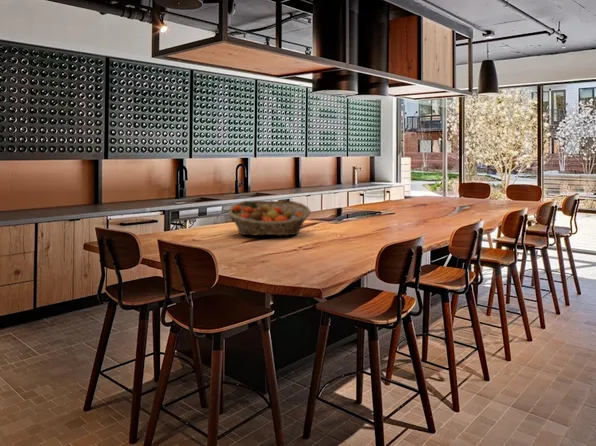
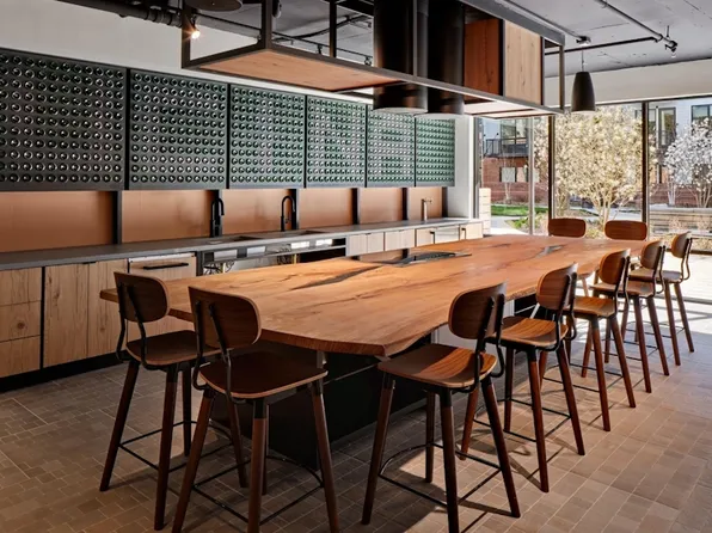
- fruit basket (269, 217)
